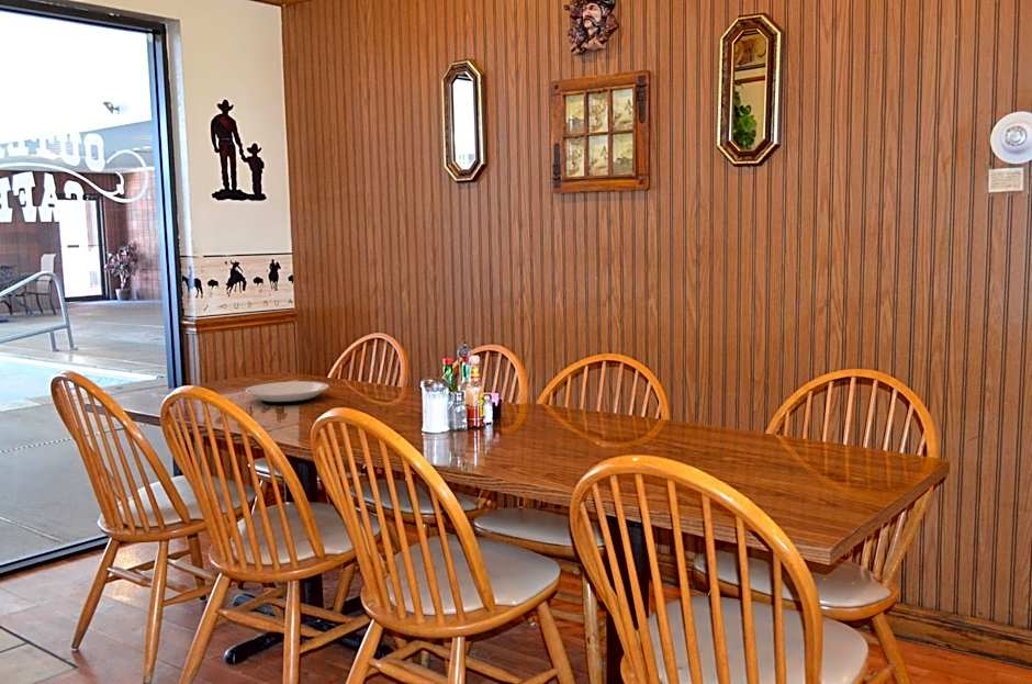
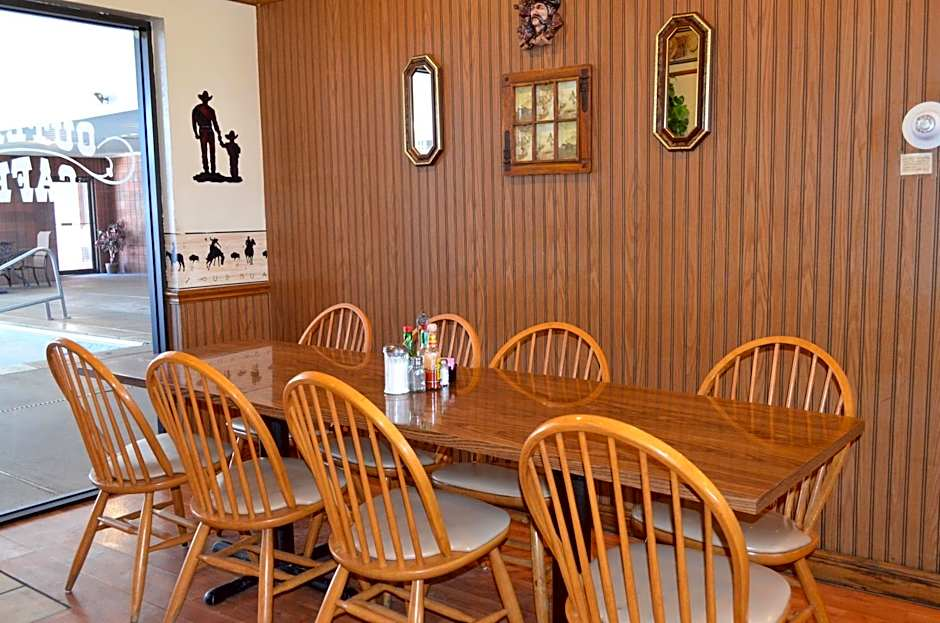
- plate (288, 393)
